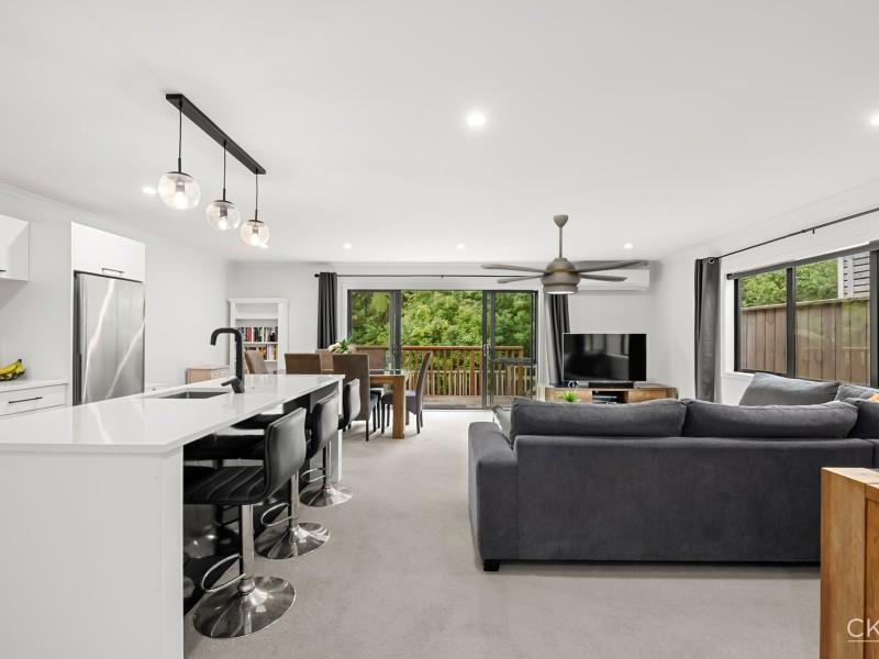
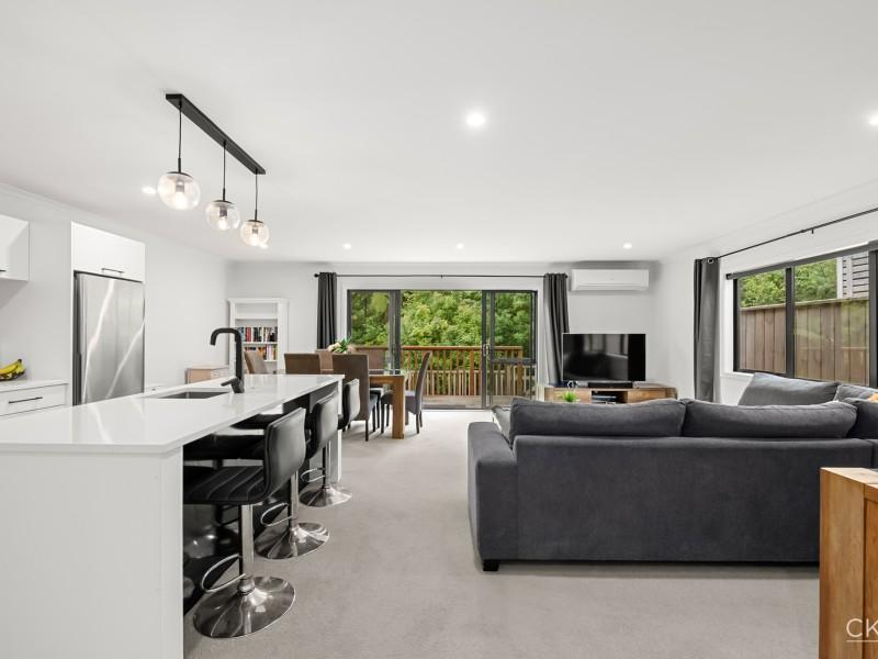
- ceiling fan (560, 254)
